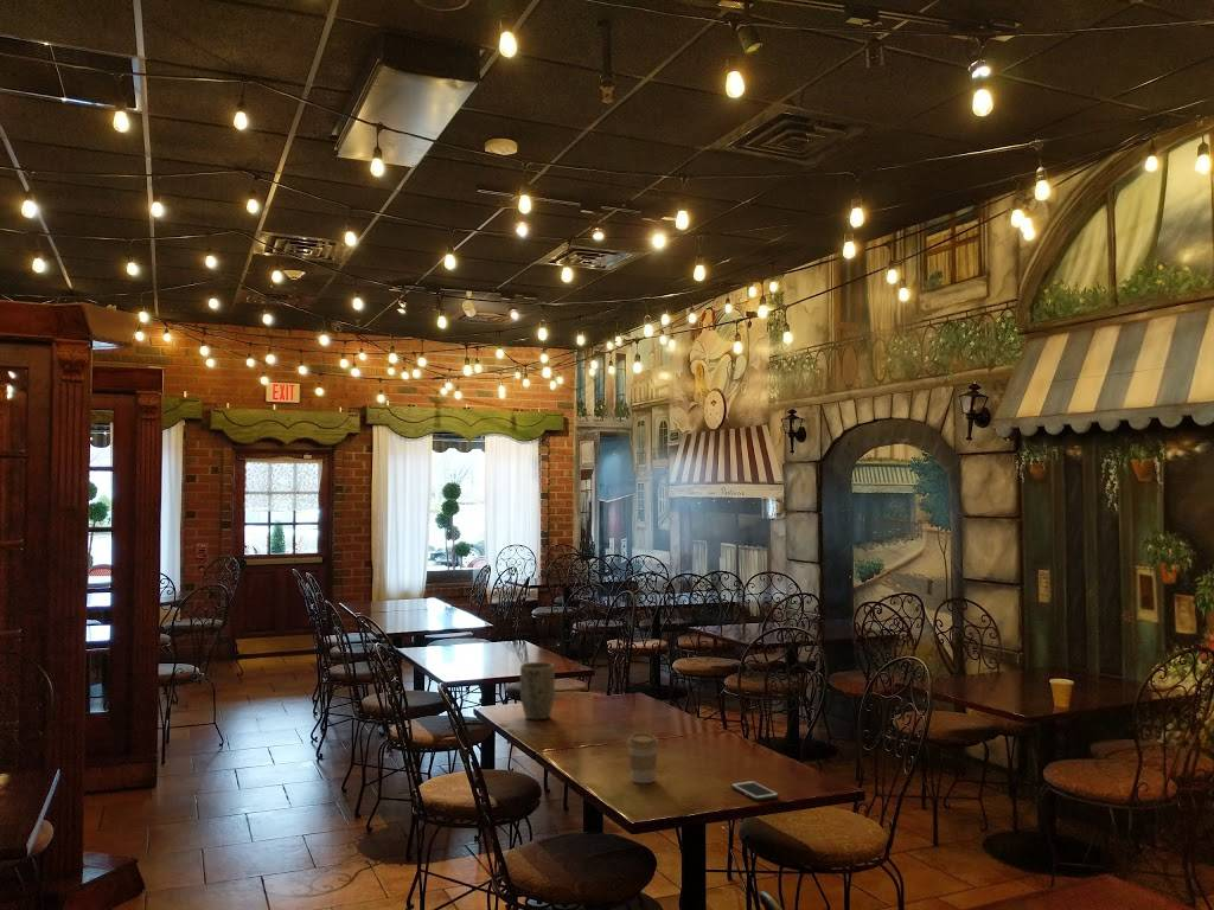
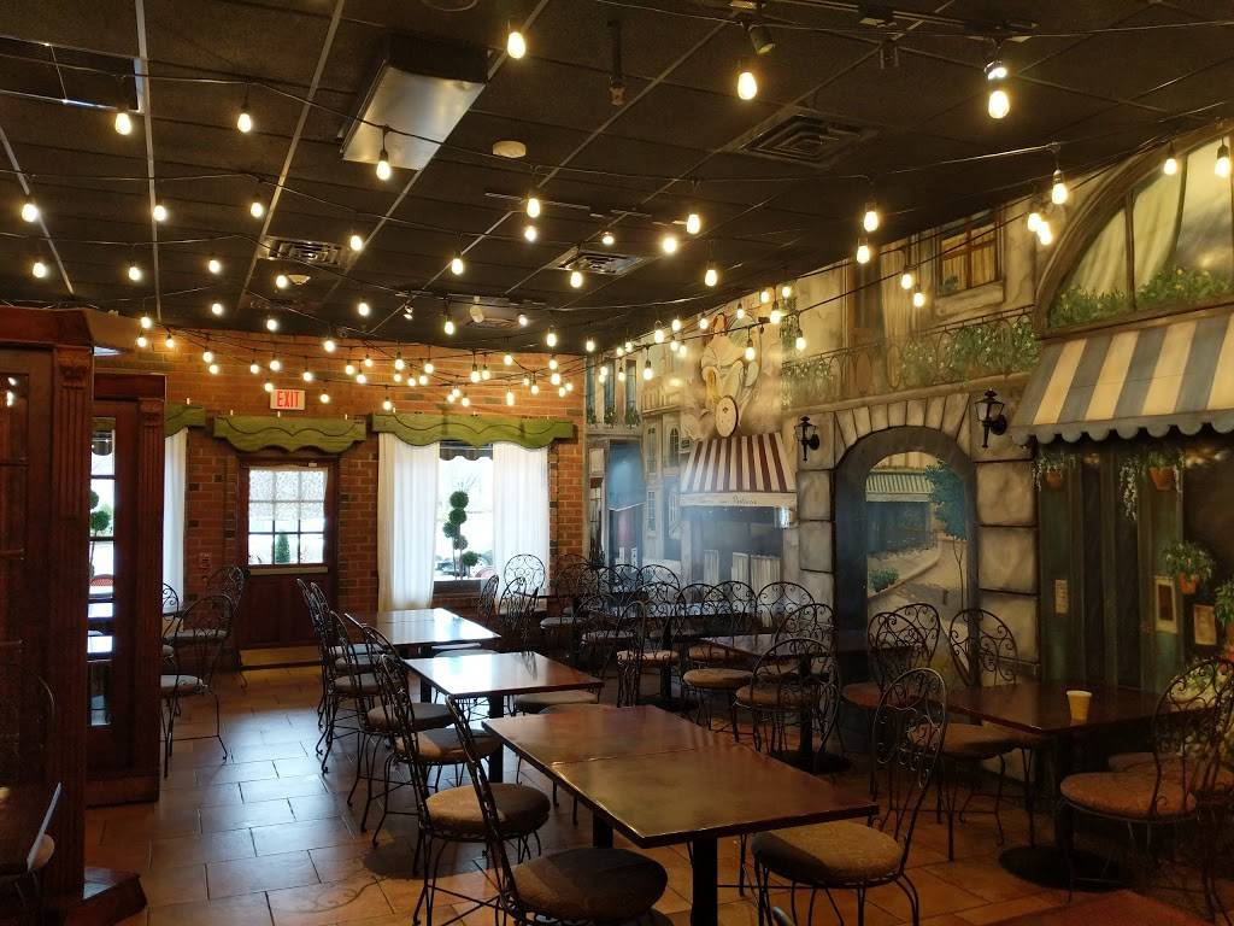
- plant pot (537, 691)
- cell phone (754, 790)
- coffee cup (643, 757)
